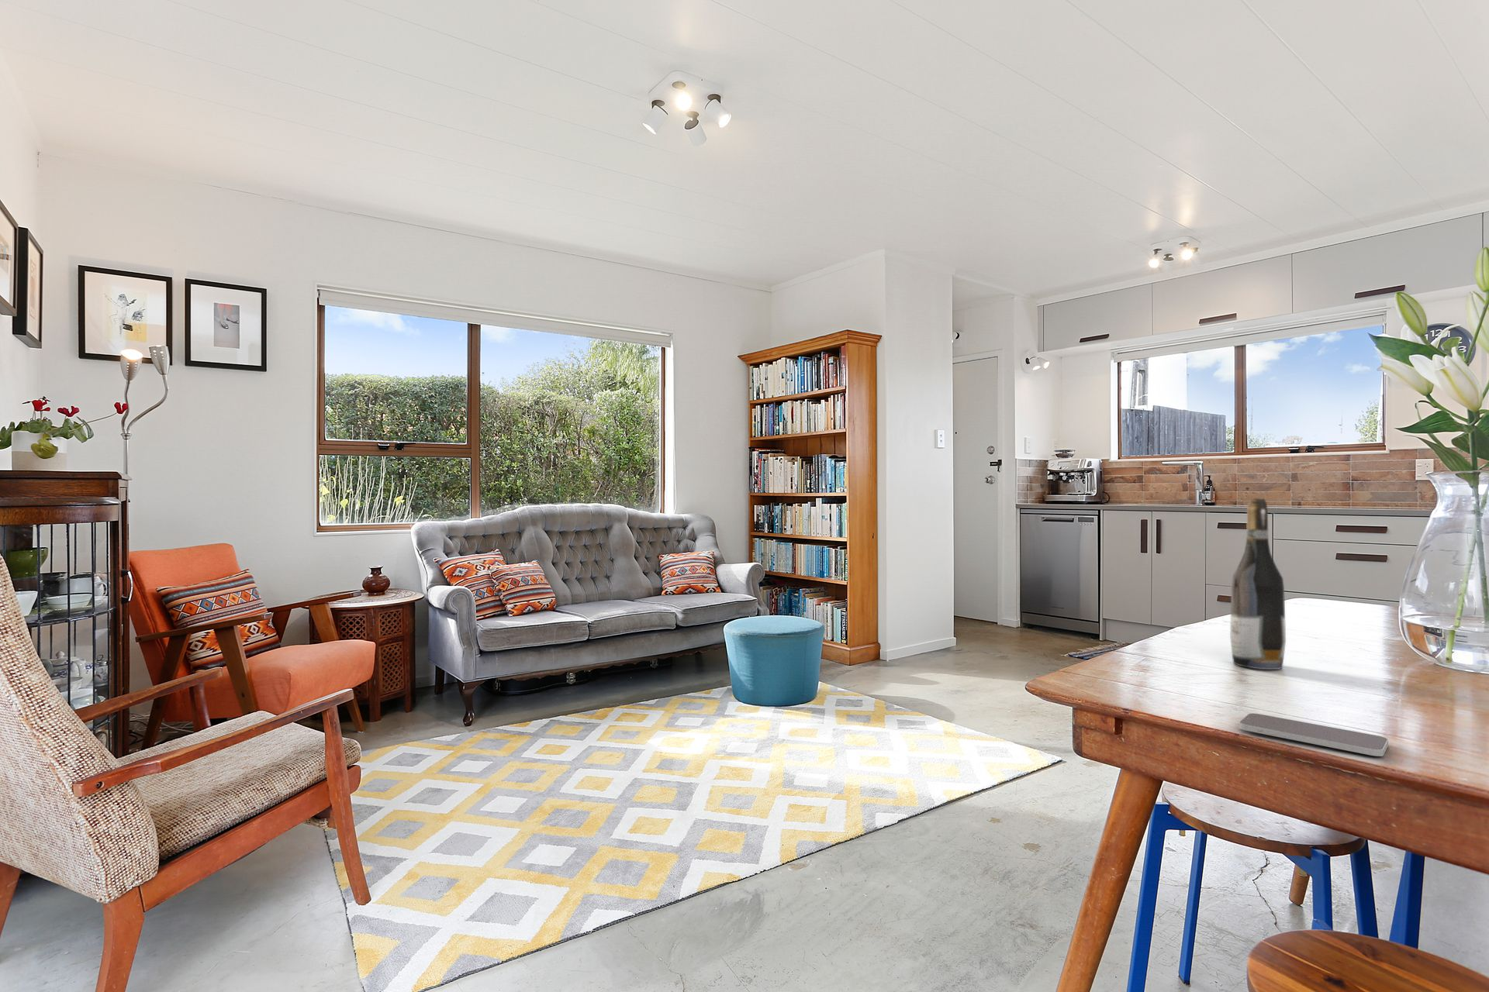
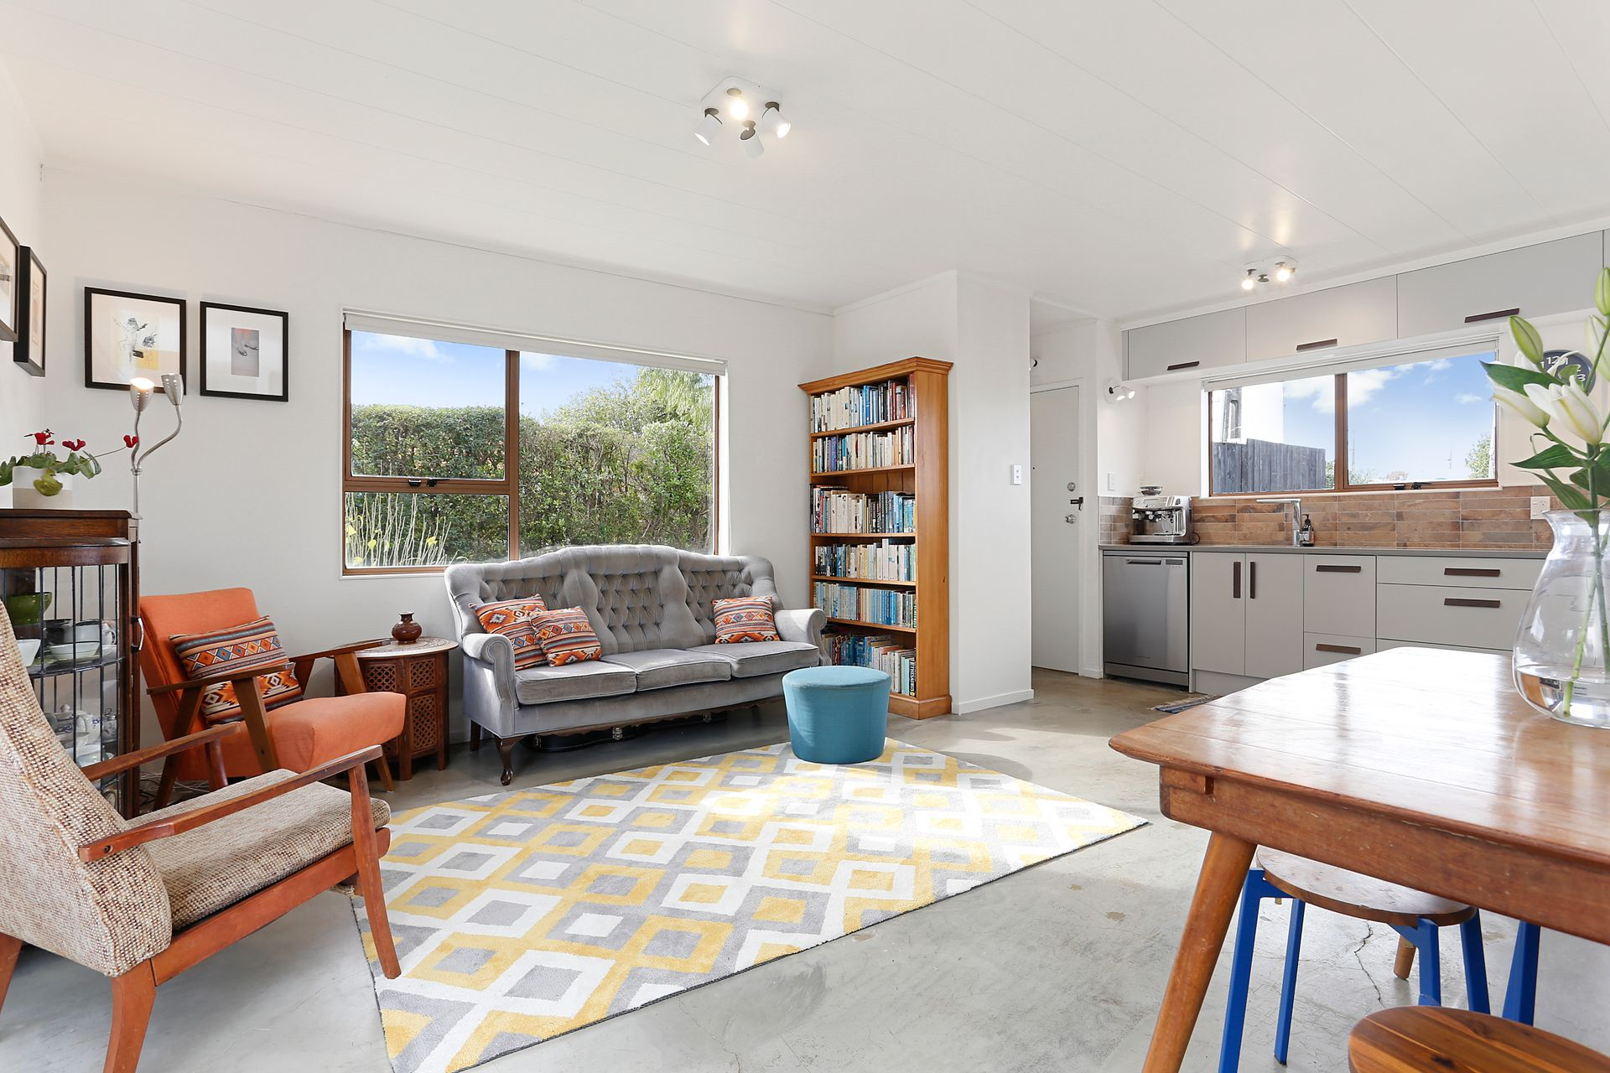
- smartphone (1311, 733)
- wine bottle (1257, 581)
